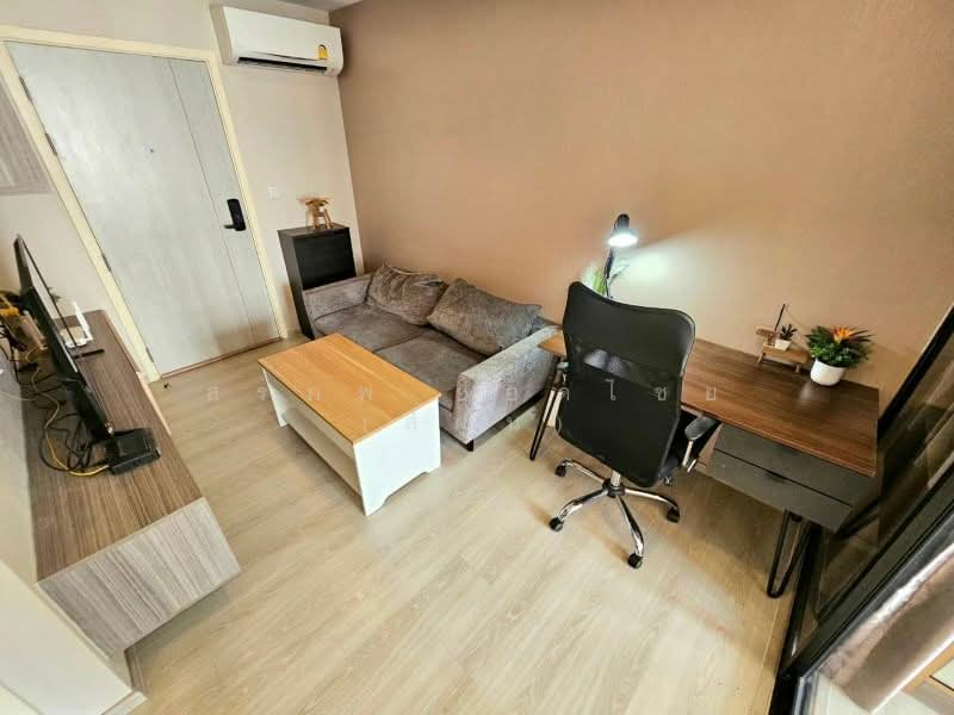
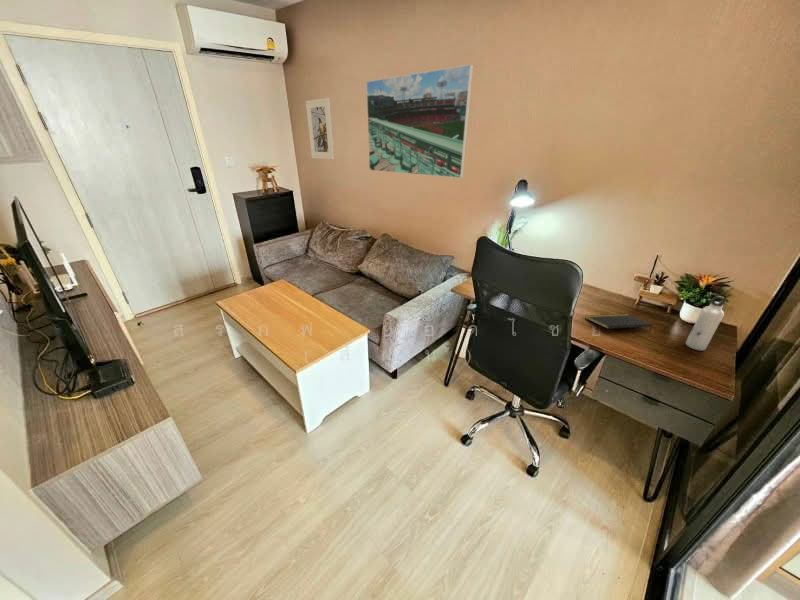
+ water bottle (707, 322)
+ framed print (320, 130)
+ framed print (412, 127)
+ notepad (617, 320)
